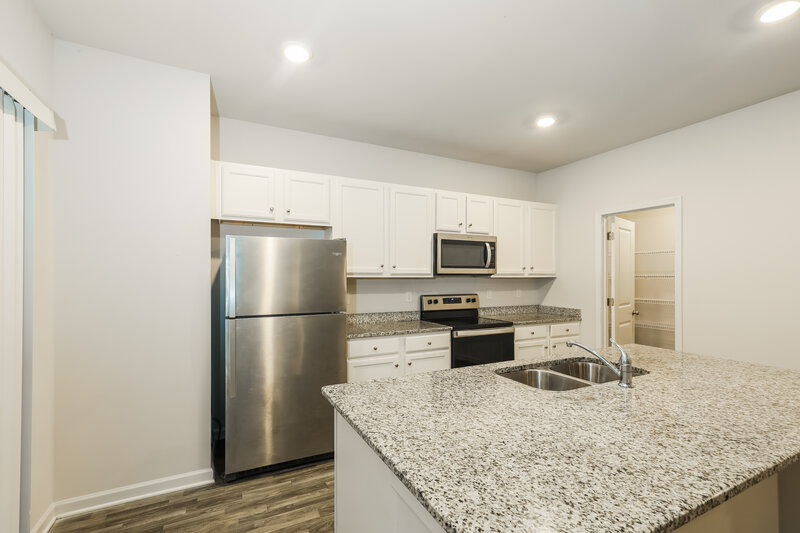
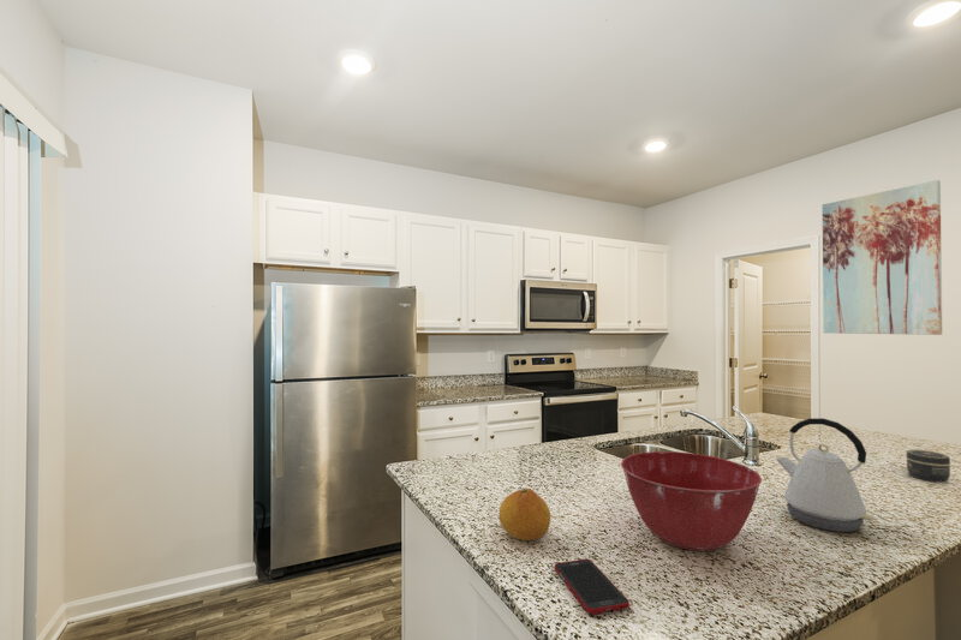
+ fruit (525, 512)
+ kettle (820, 468)
+ mixing bowl (687, 501)
+ wall art (876, 263)
+ cell phone (589, 584)
+ jar (927, 465)
